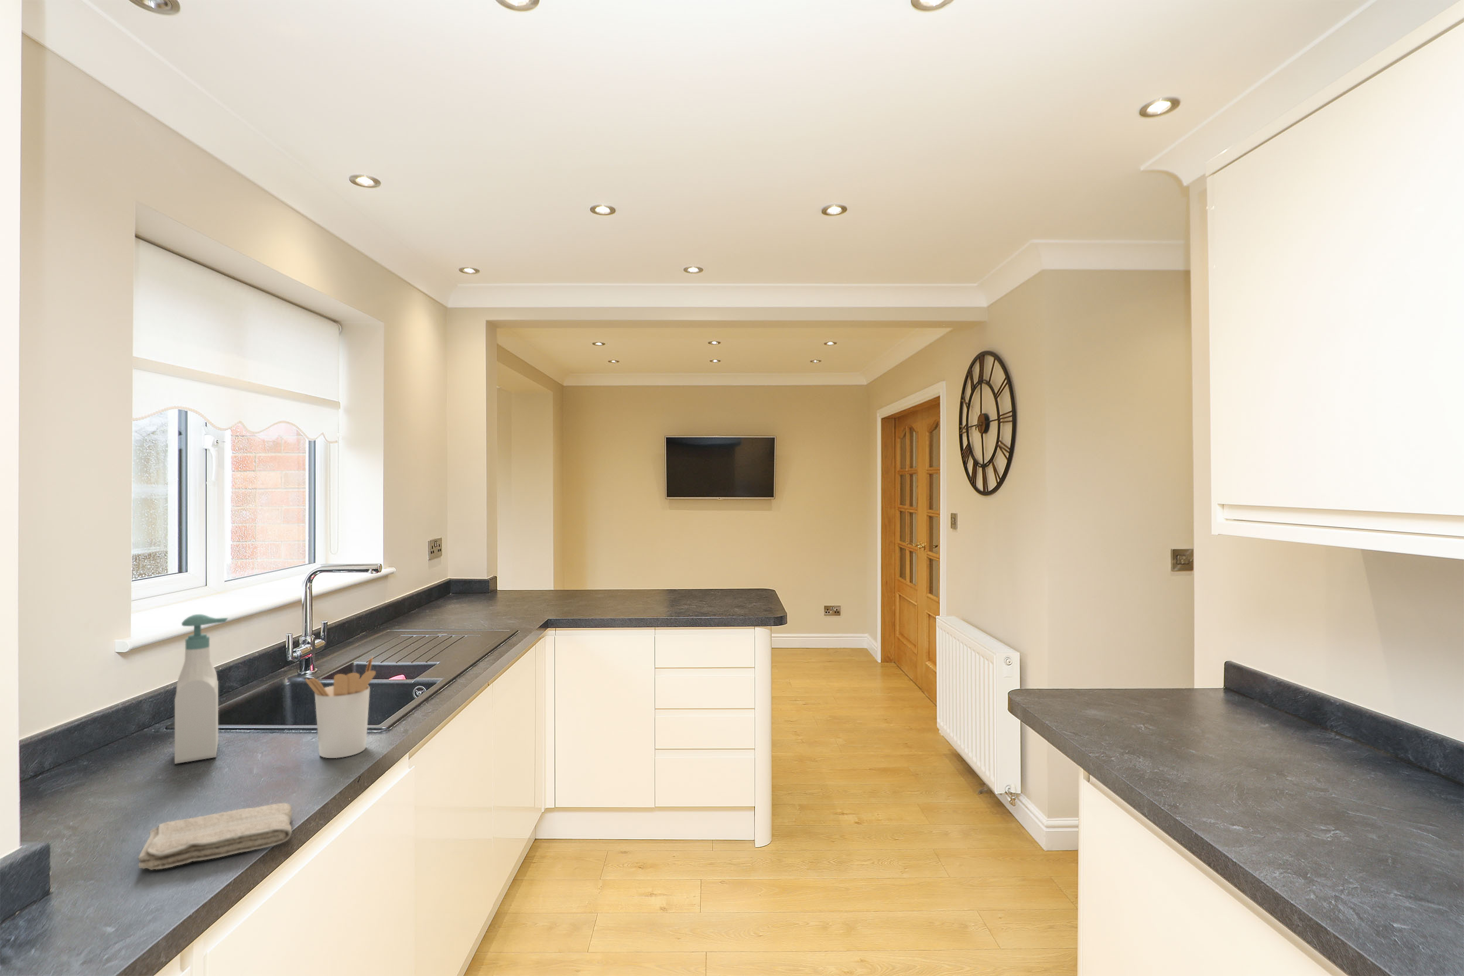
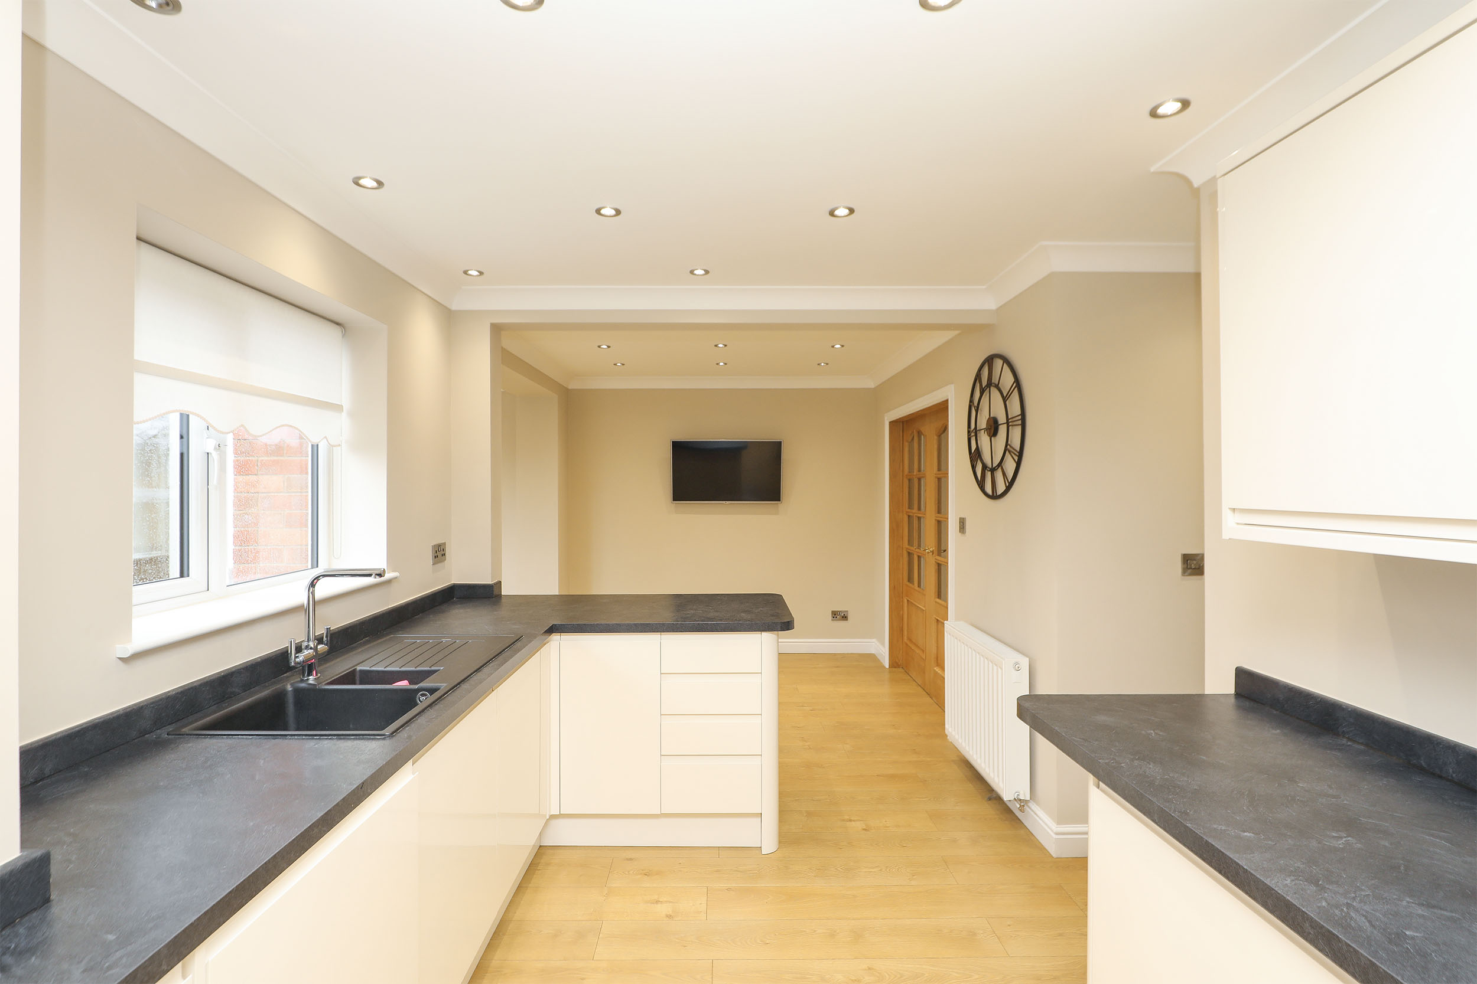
- soap bottle (203, 683)
- utensil holder (346, 708)
- washcloth (221, 832)
